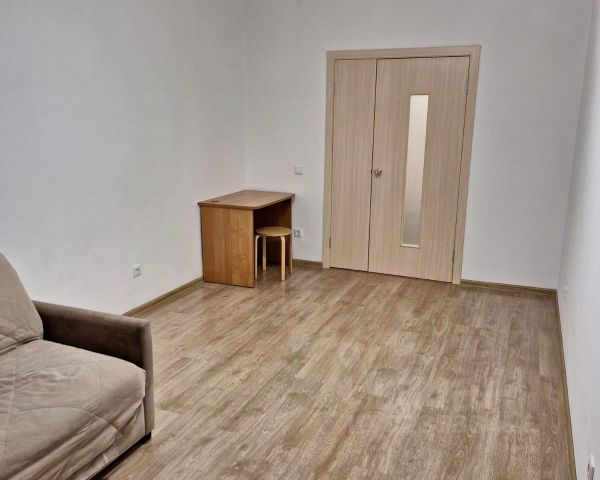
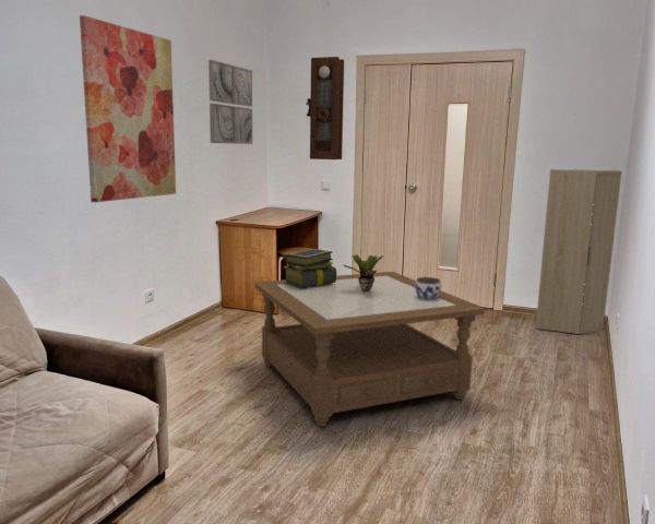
+ stack of books (309, 267)
+ cabinet (576, 249)
+ potted plant (367, 272)
+ wall art (133, 116)
+ jar (428, 287)
+ wall art (233, 104)
+ pendulum clock (322, 109)
+ coffee table (359, 337)
